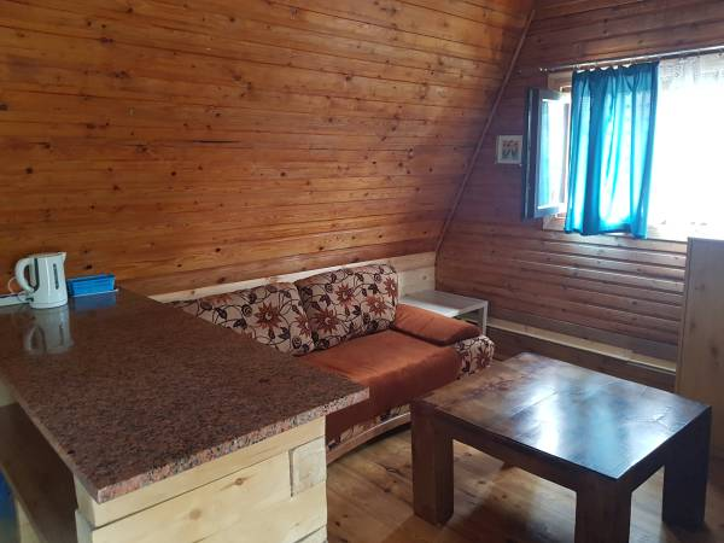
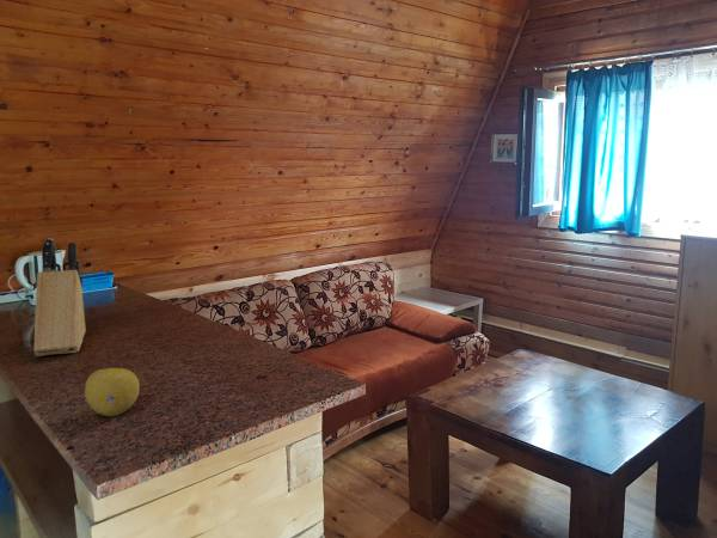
+ fruit (112, 390)
+ knife block (59, 292)
